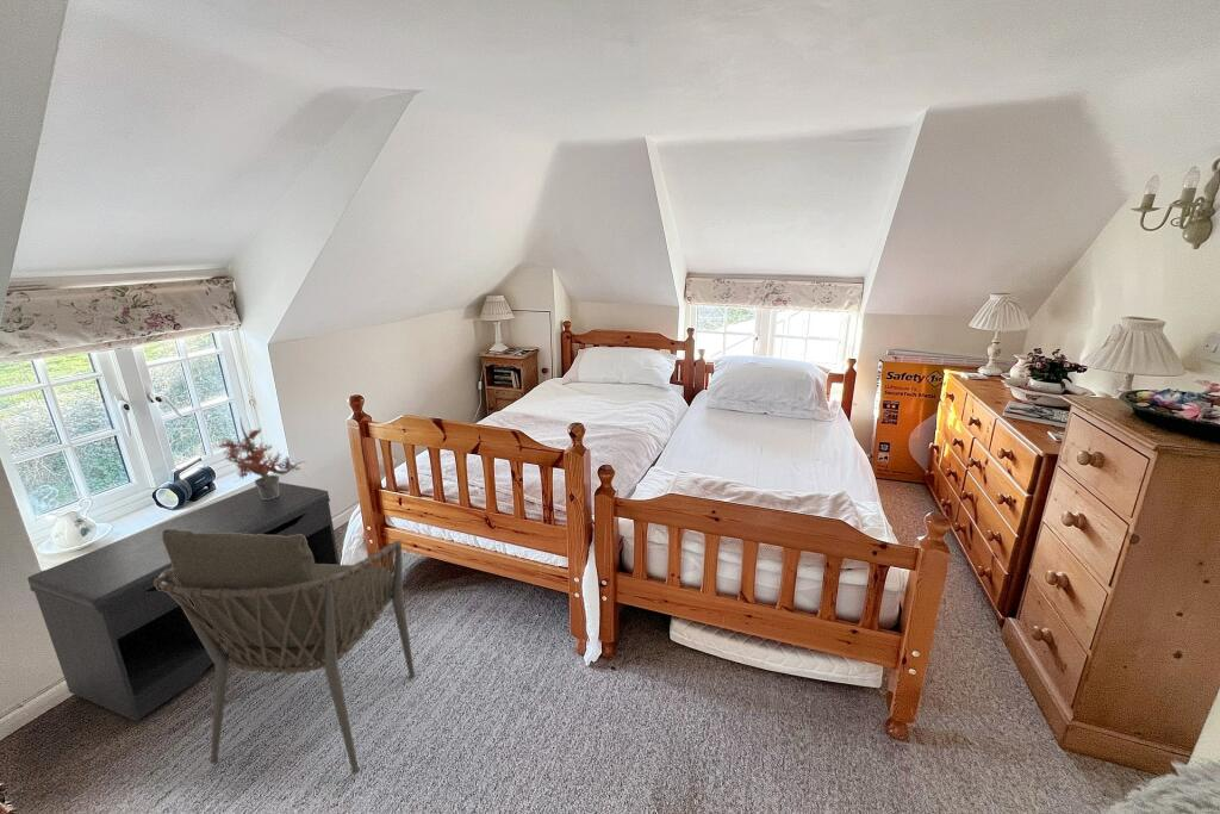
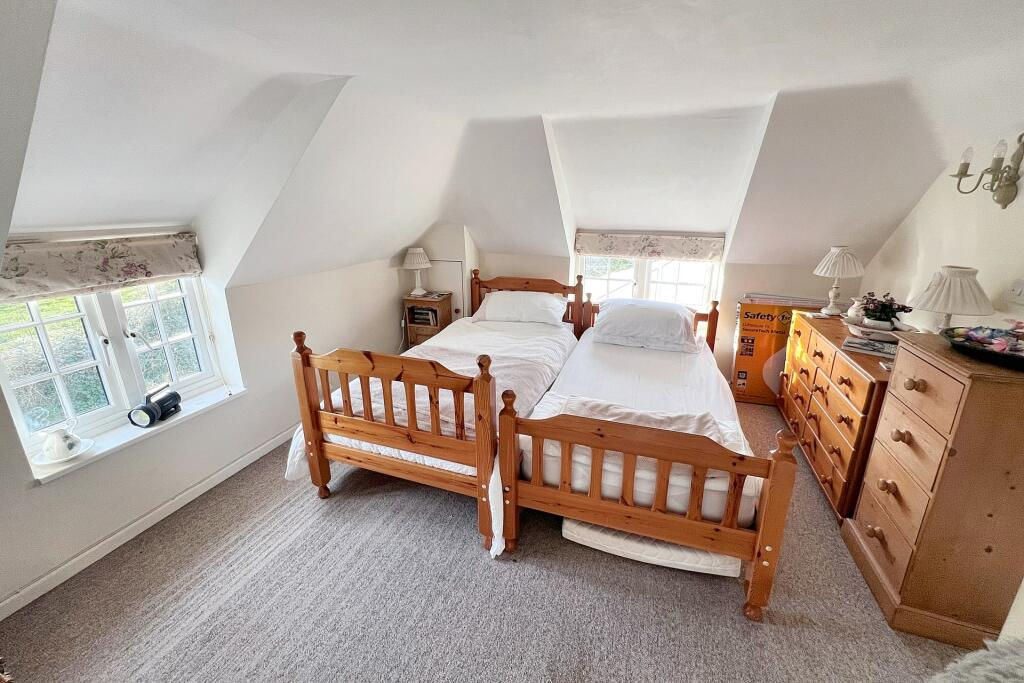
- armchair (300, 616)
- potted plant (257, 456)
- bench (191, 599)
